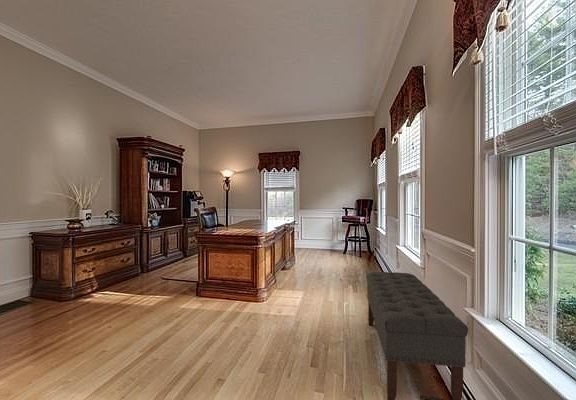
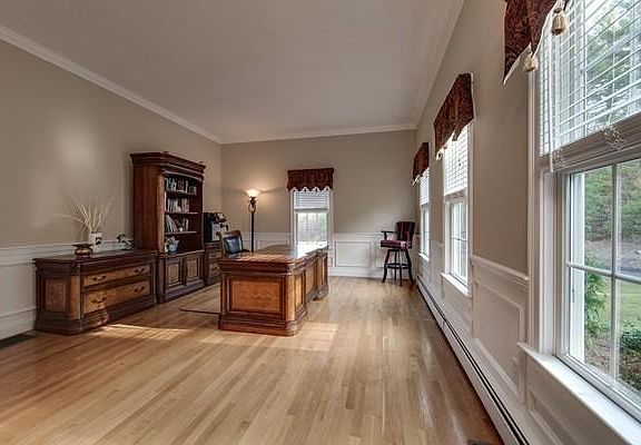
- bench (403, 322)
